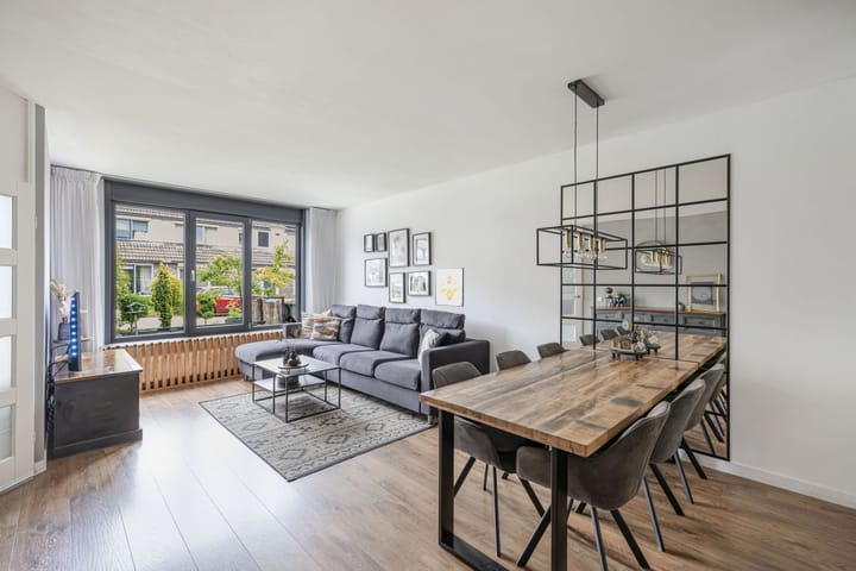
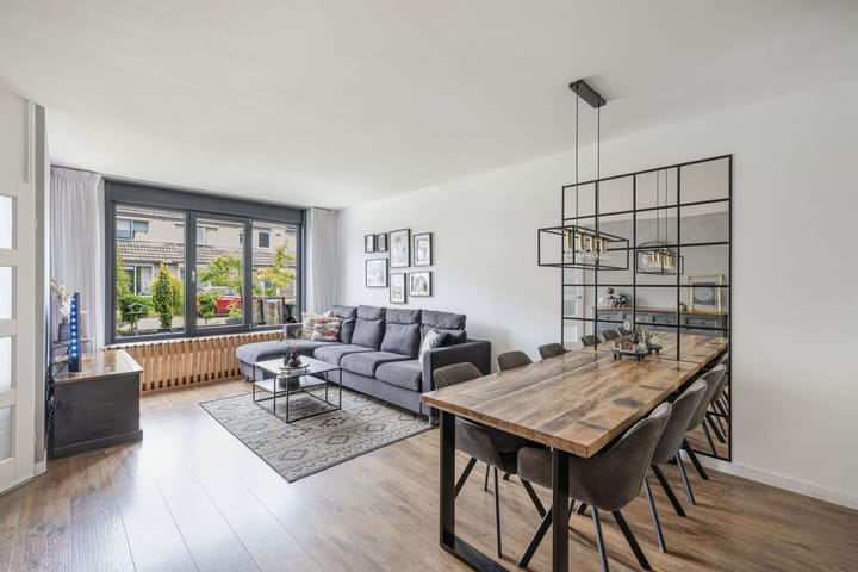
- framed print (448, 287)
